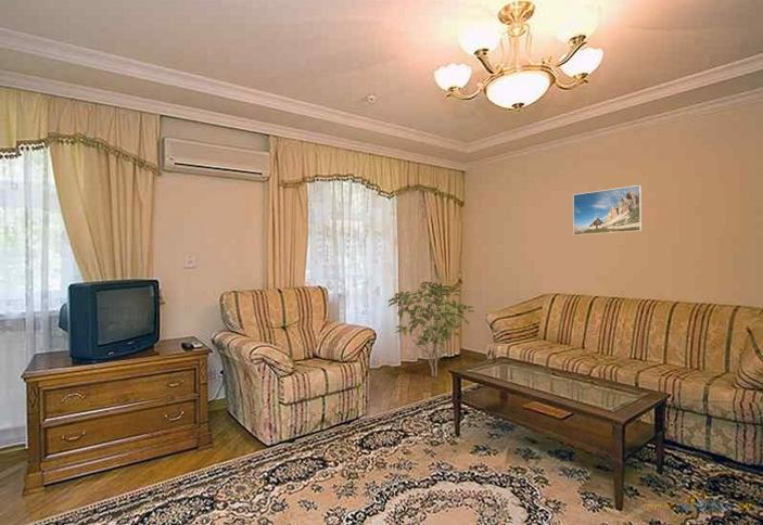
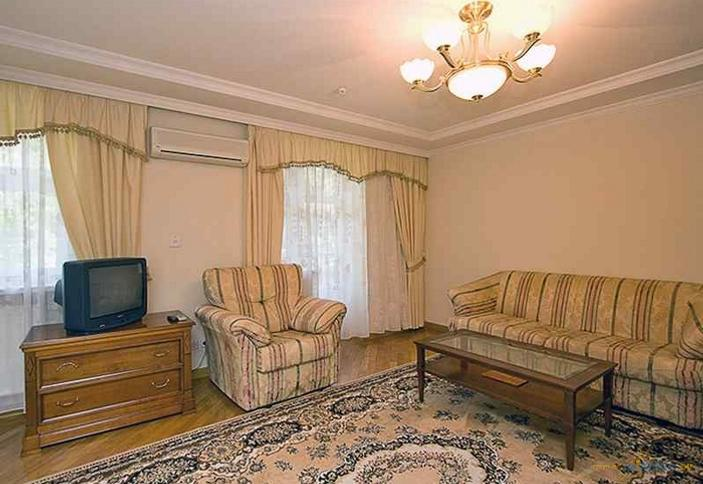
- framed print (605, 212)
- shrub (432, 329)
